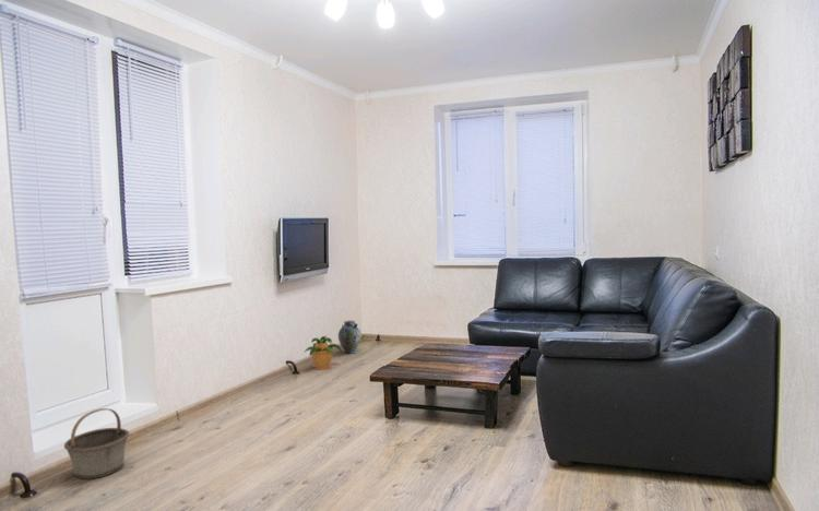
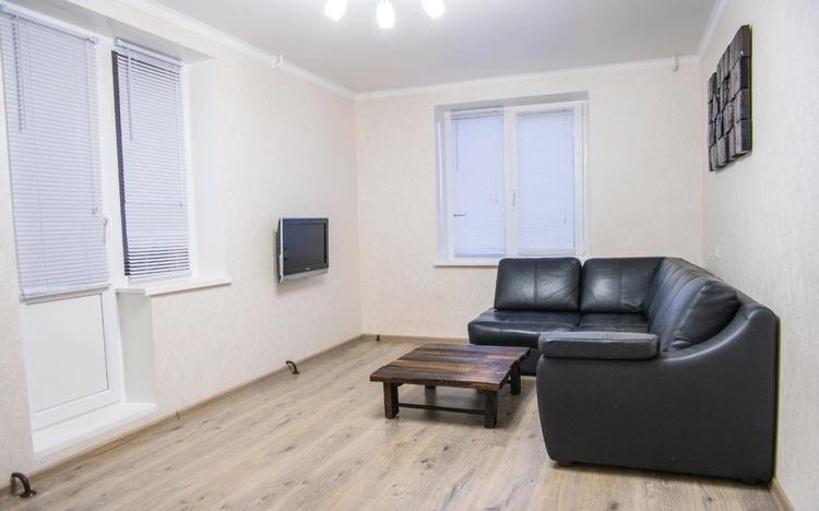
- ceramic jug (349, 336)
- potted plant (320, 352)
- basket (97, 440)
